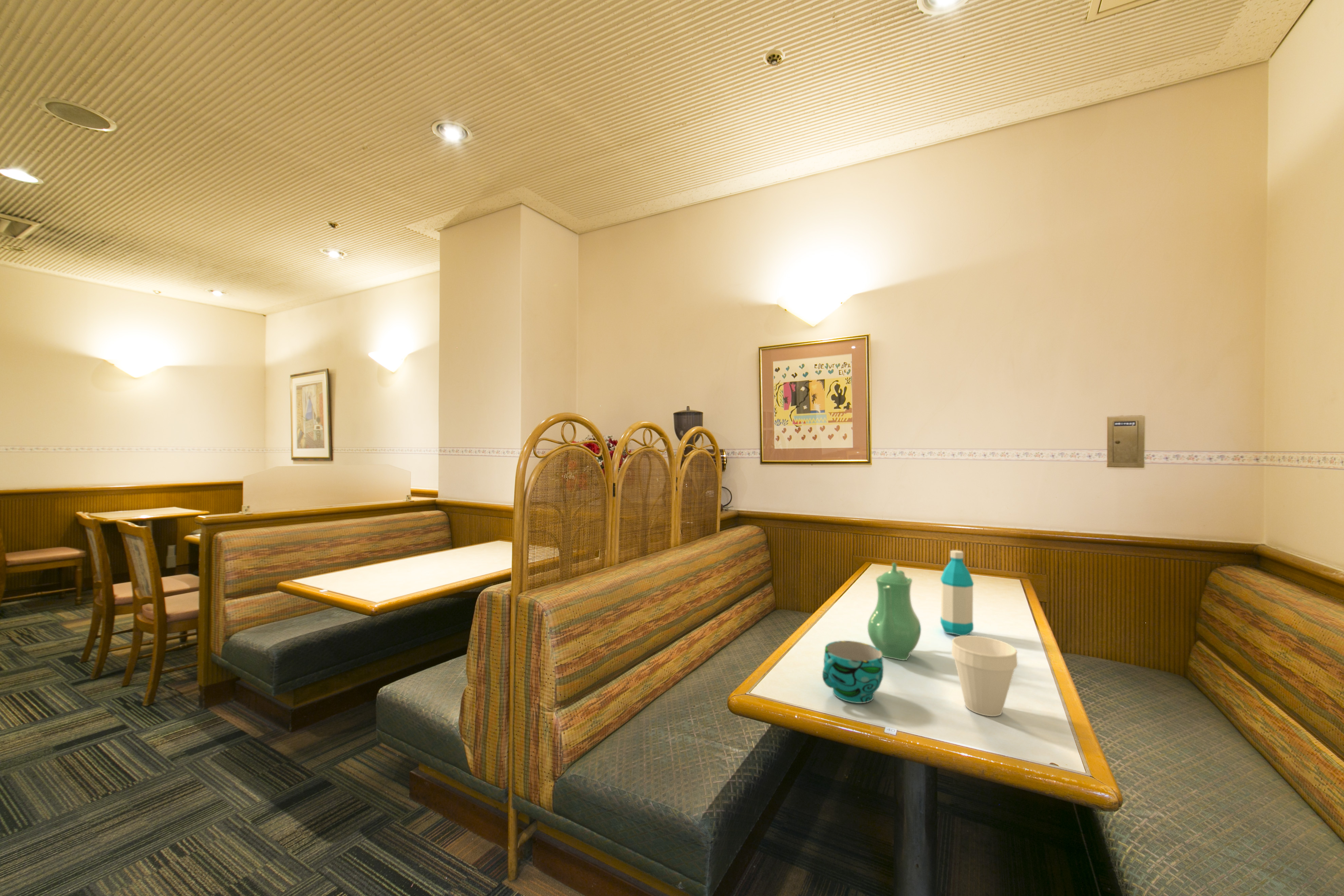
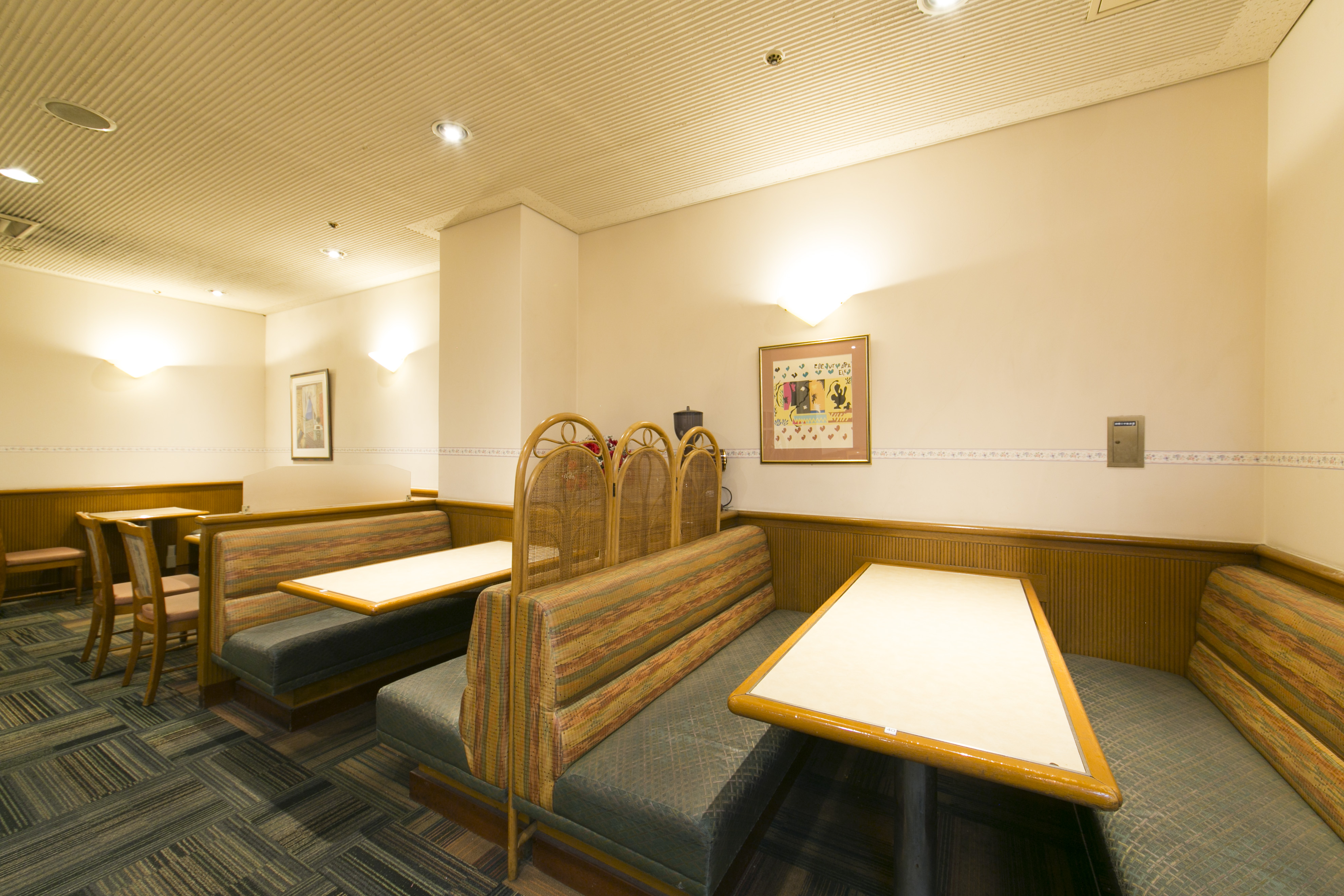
- cup (852, 674)
- water bottle (956, 592)
- teapot (894, 608)
- cup (983, 677)
